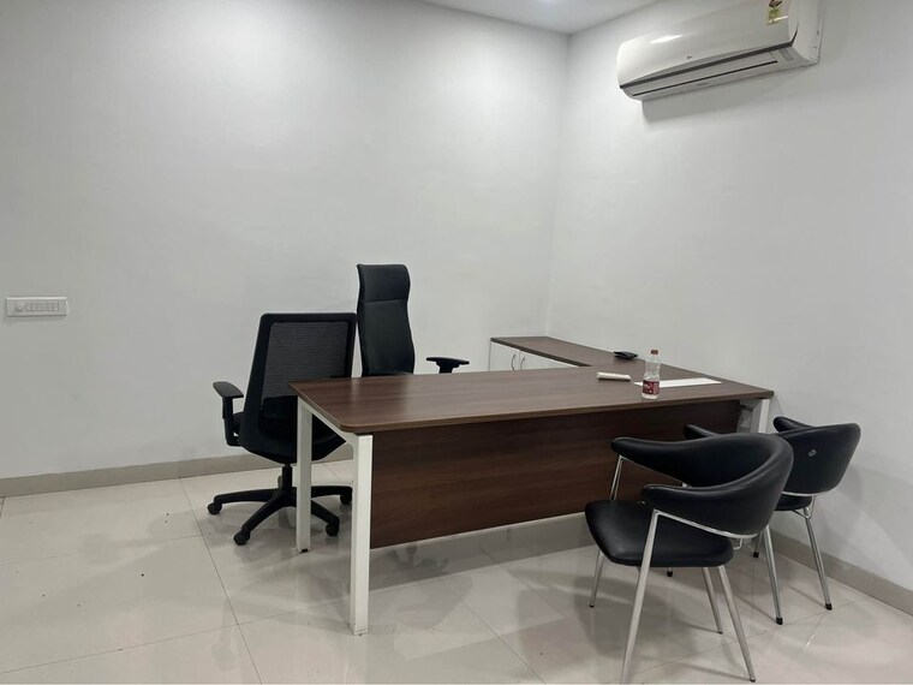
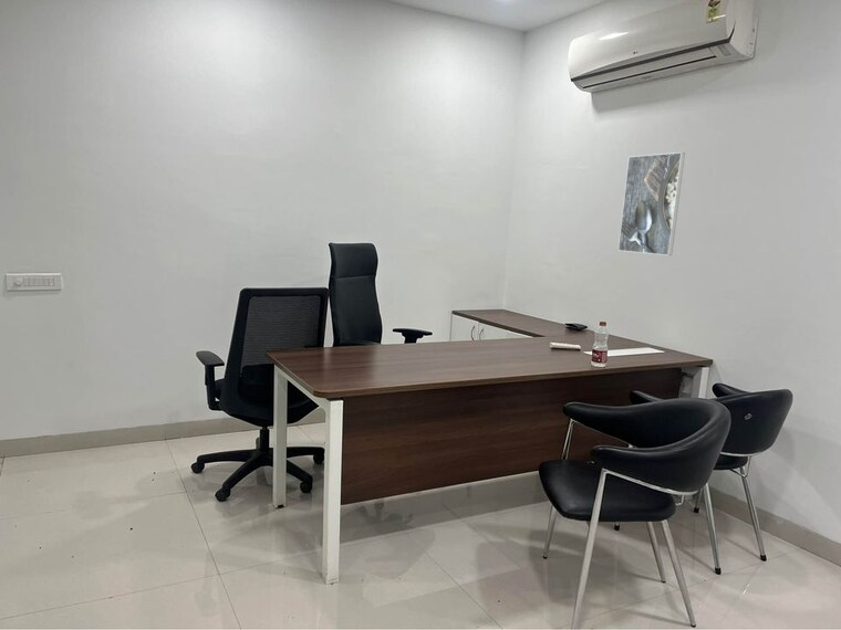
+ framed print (650, 204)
